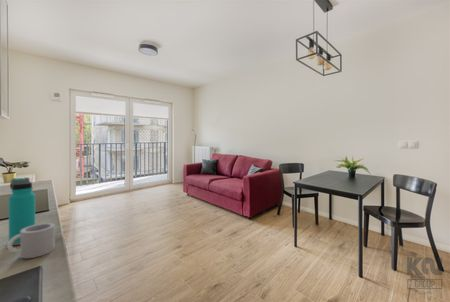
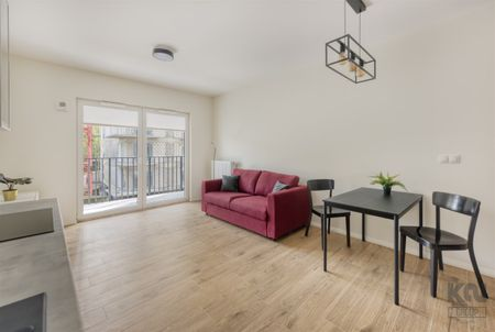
- water bottle (22, 209)
- mug (32, 241)
